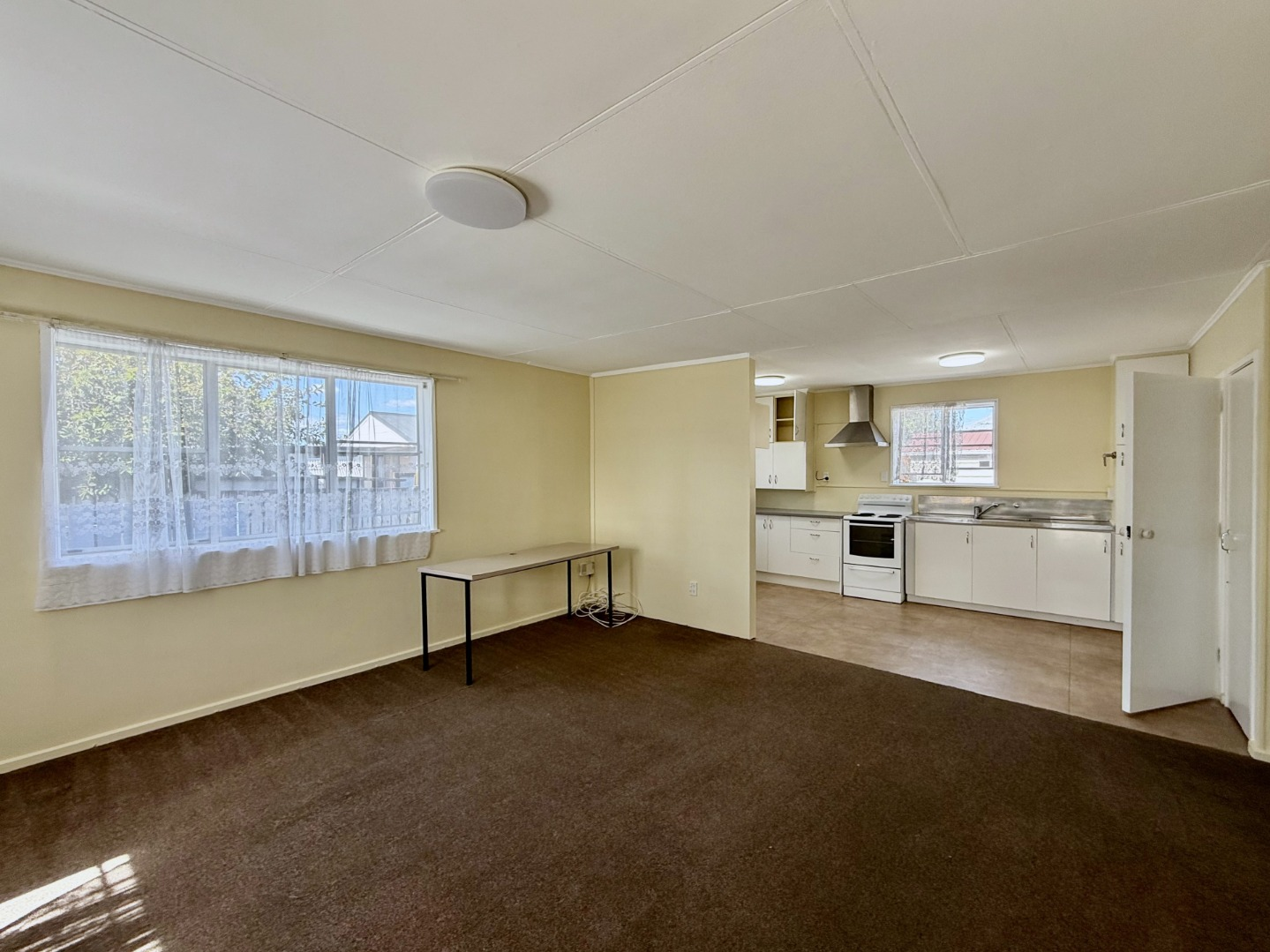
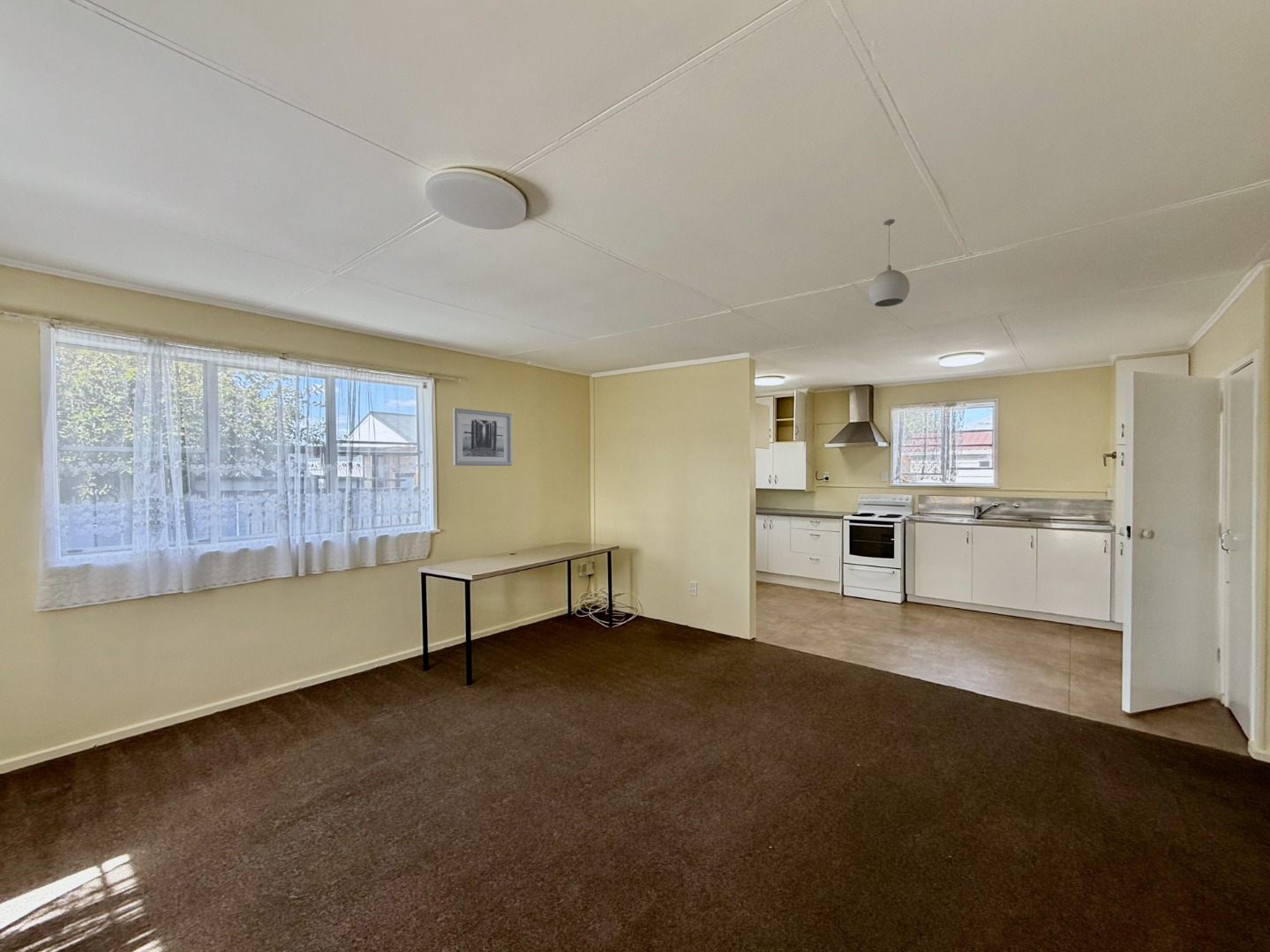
+ pendant light (889, 262)
+ wall art (484, 438)
